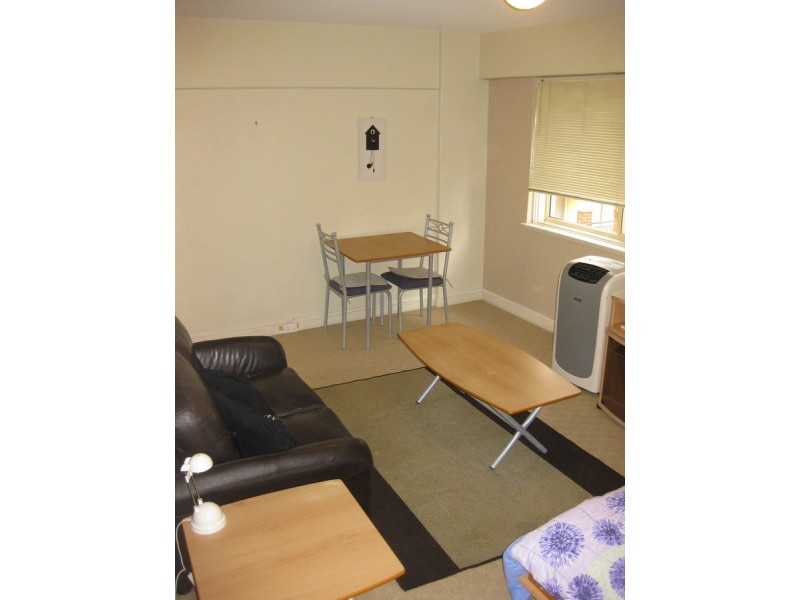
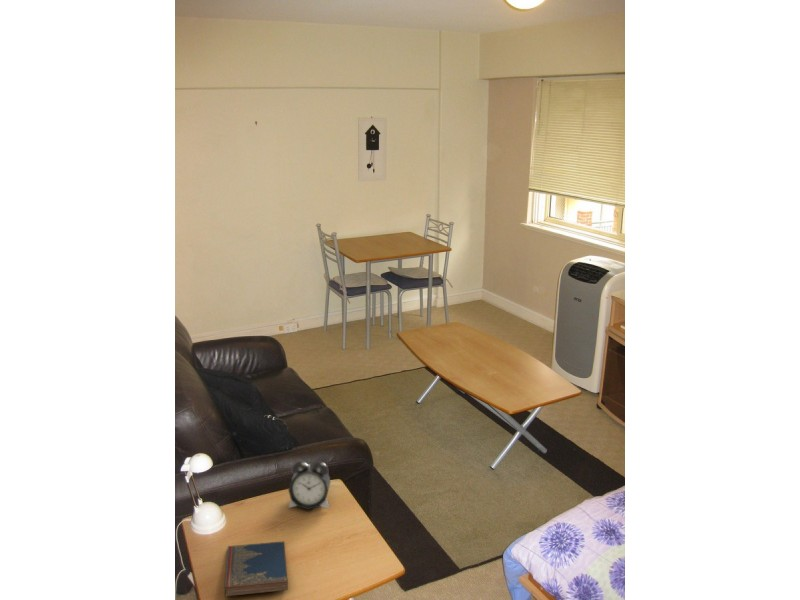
+ hardcover book (256, 566)
+ alarm clock (309, 483)
